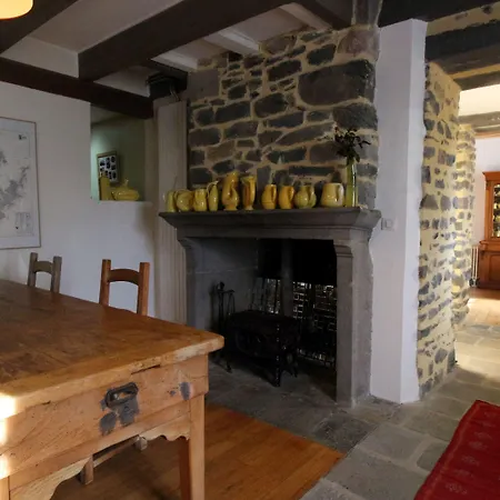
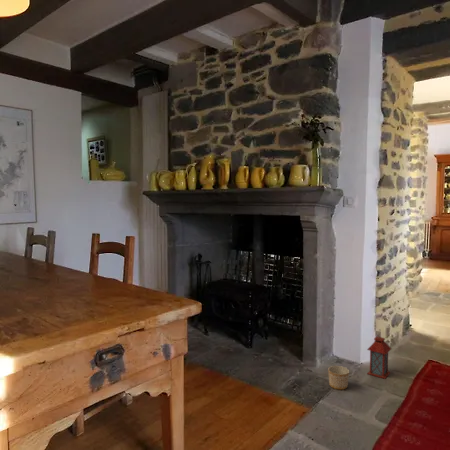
+ planter (338, 378)
+ lantern (379, 351)
